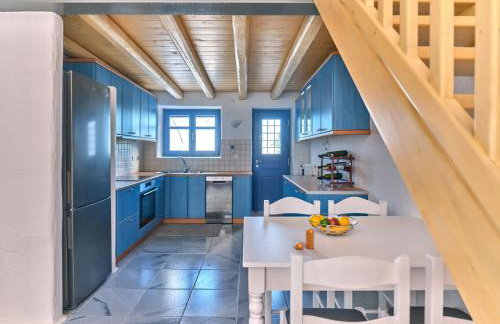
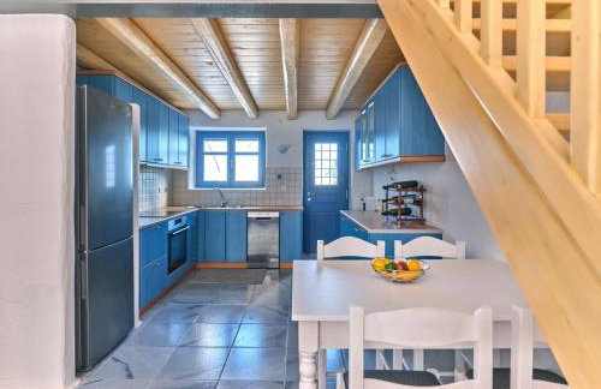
- pepper shaker (306, 238)
